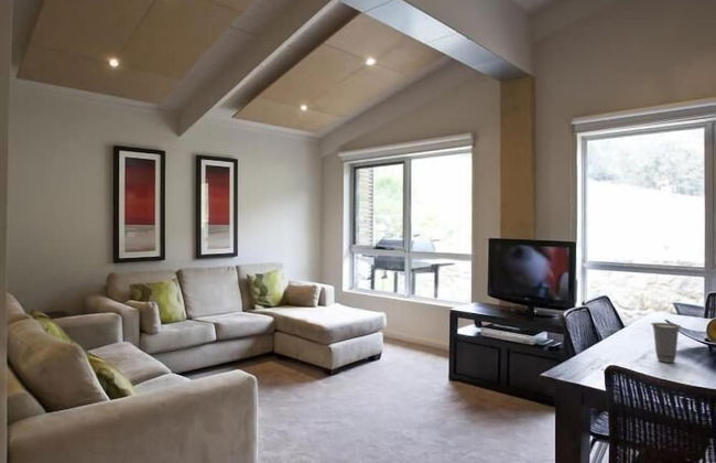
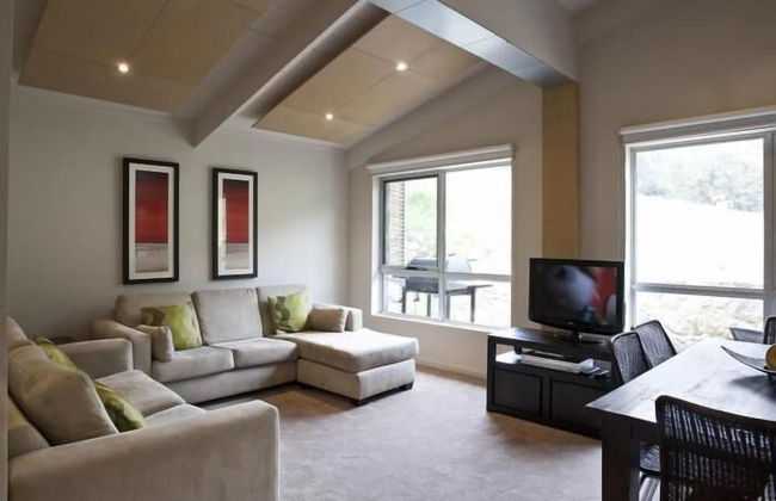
- cup (665, 343)
